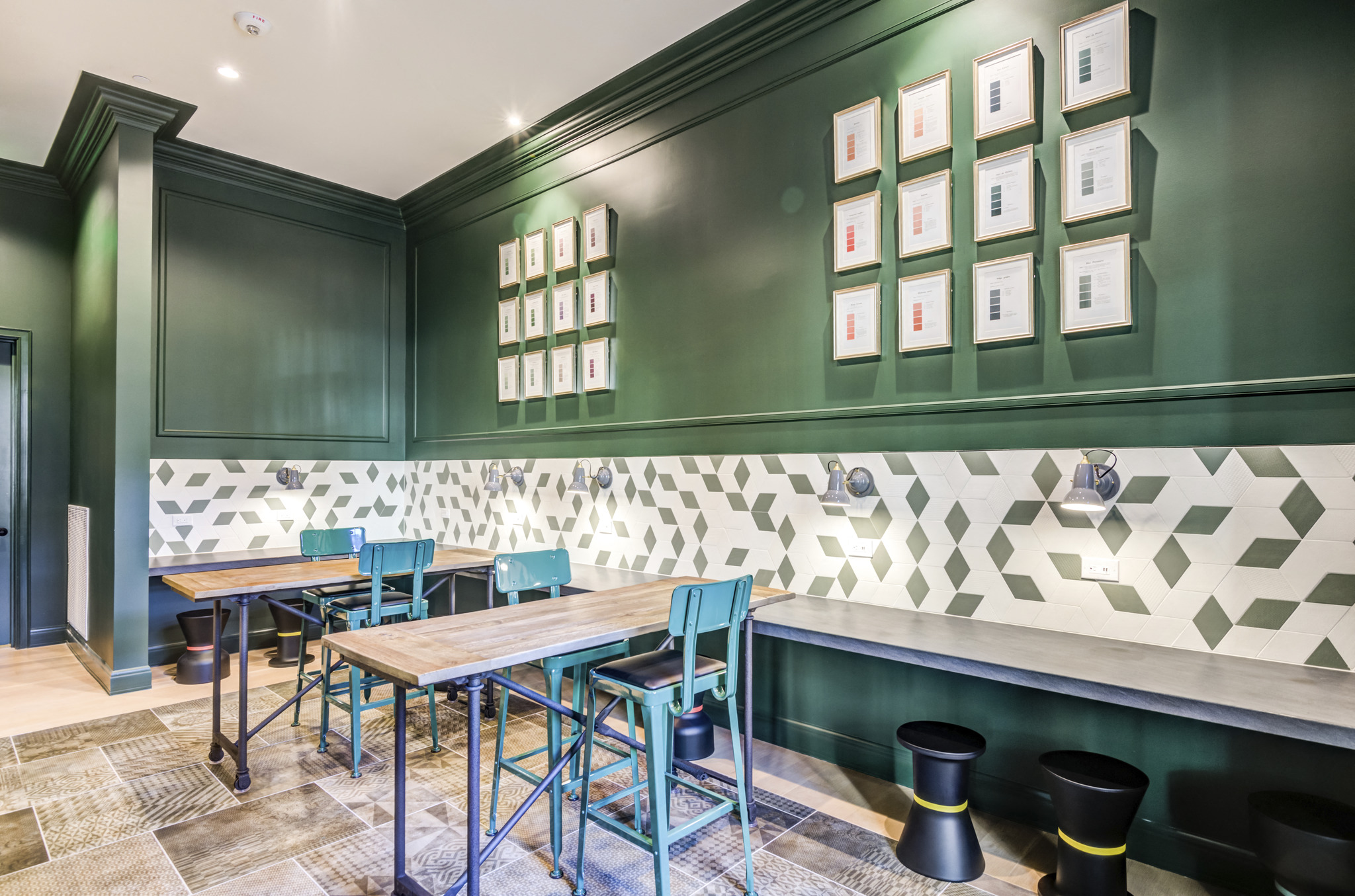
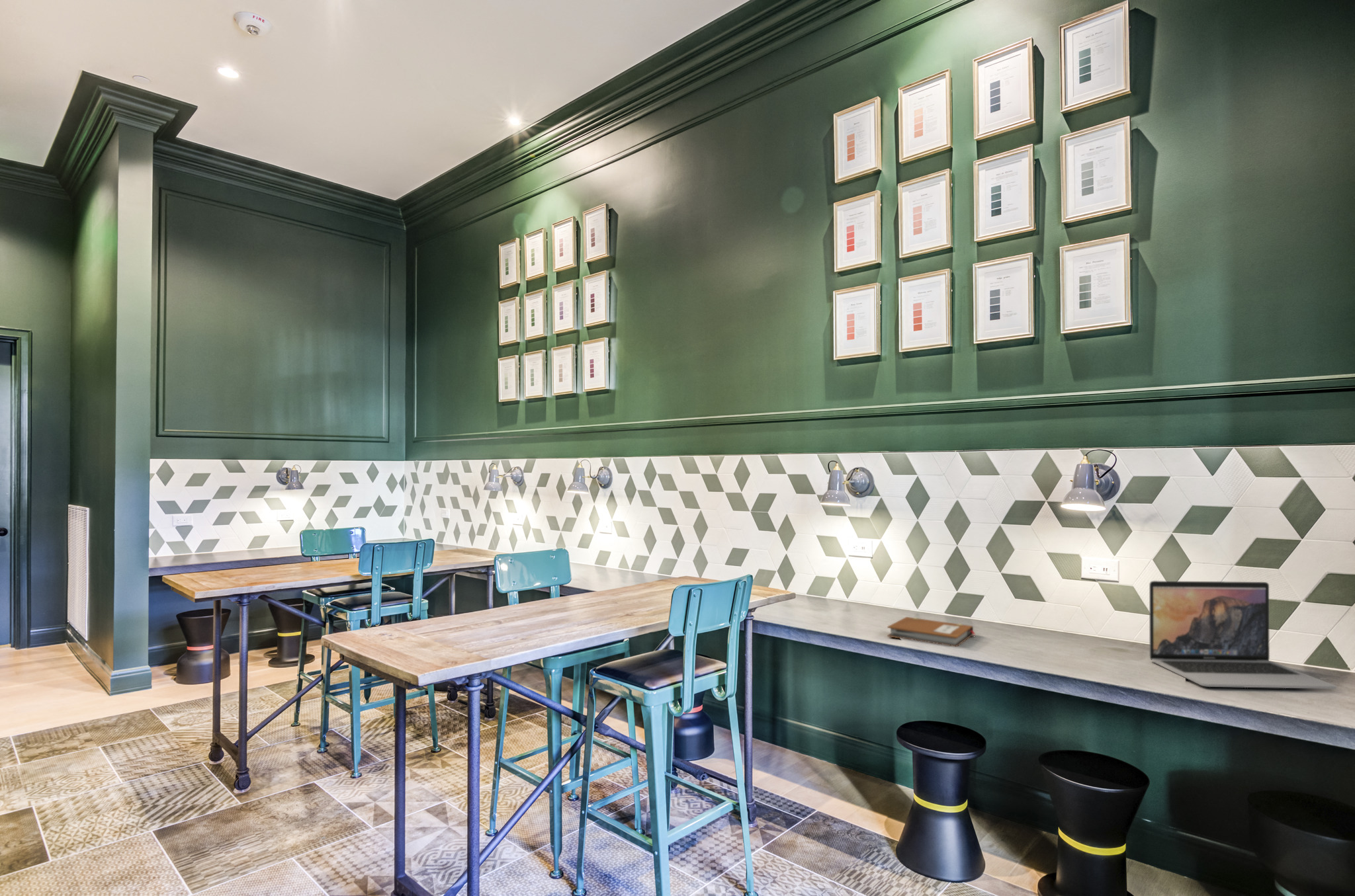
+ laptop (1237, 632)
+ notebook (932, 631)
